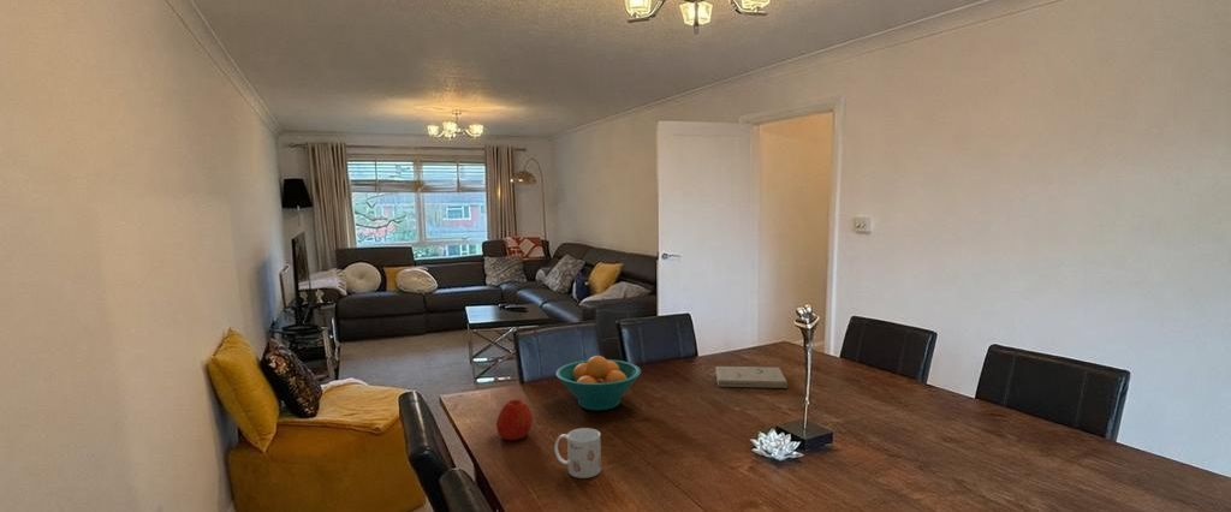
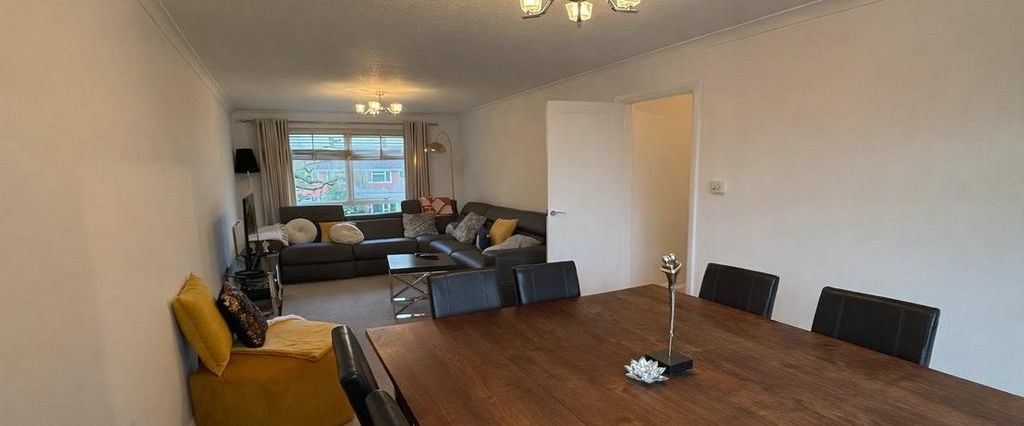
- mug (577, 451)
- apple (513, 418)
- book (749, 376)
- fruit bowl (599, 380)
